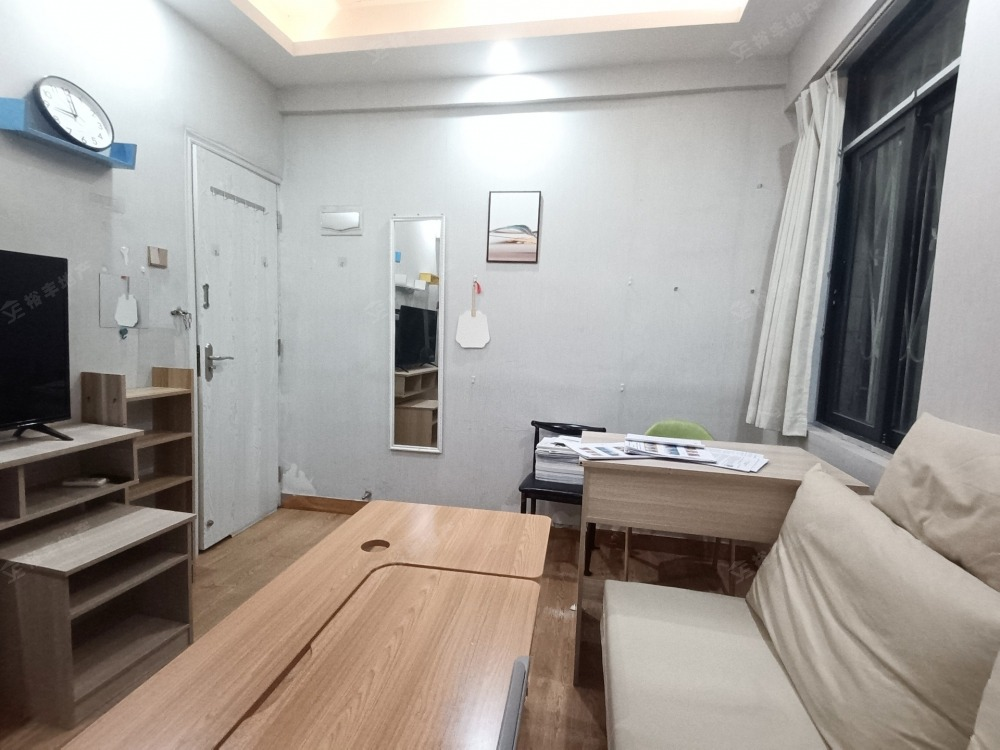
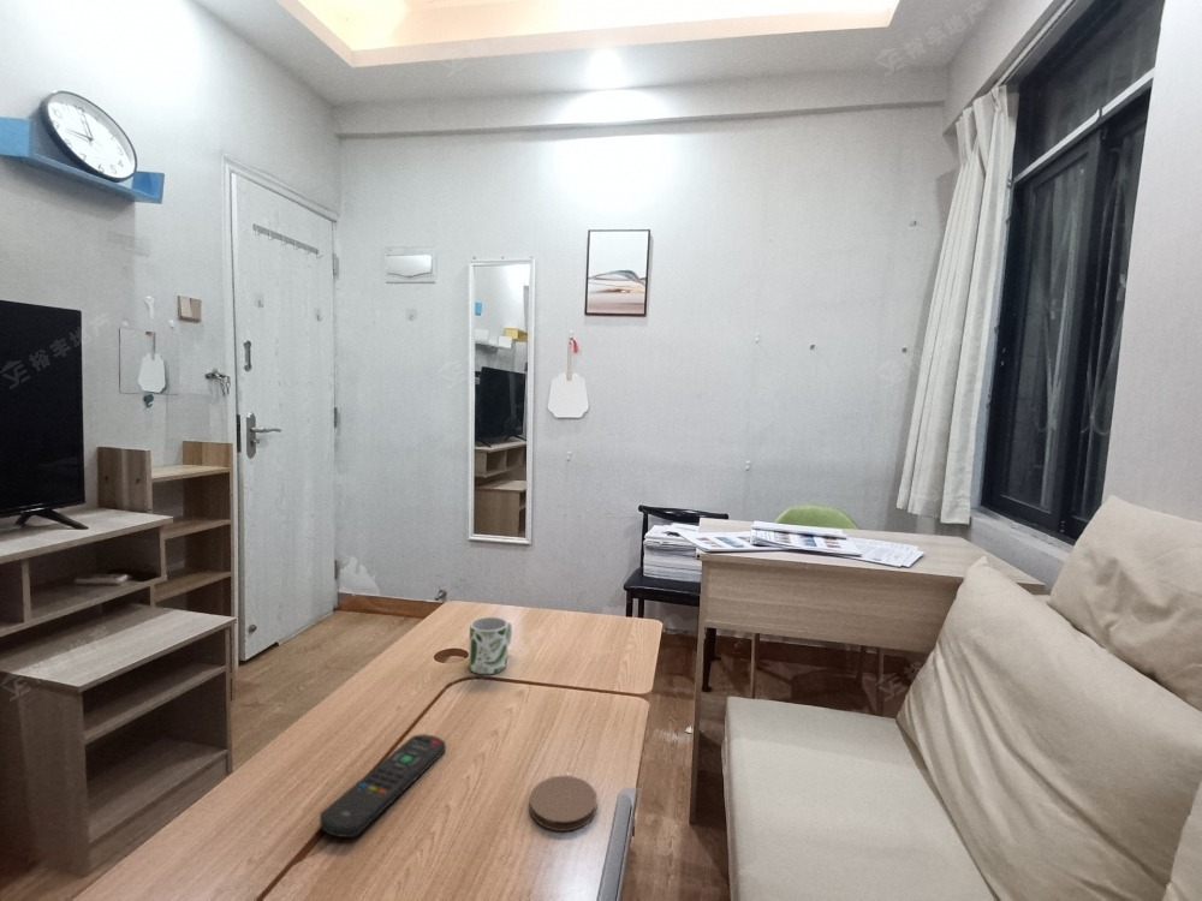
+ coaster (563, 801)
+ remote control (388, 778)
+ mug (494, 642)
